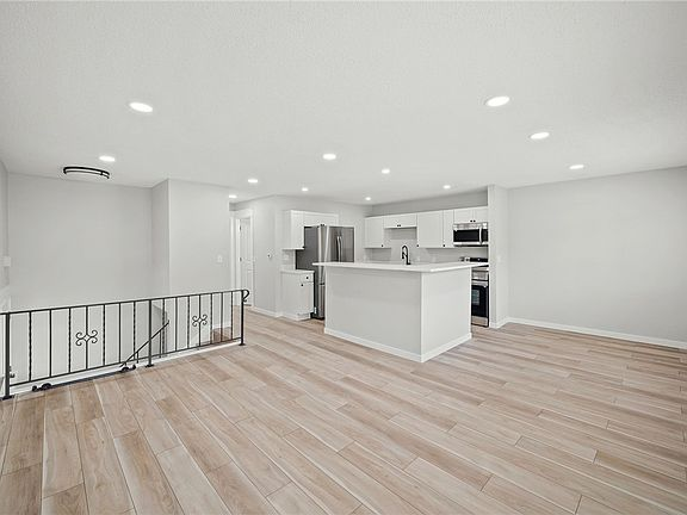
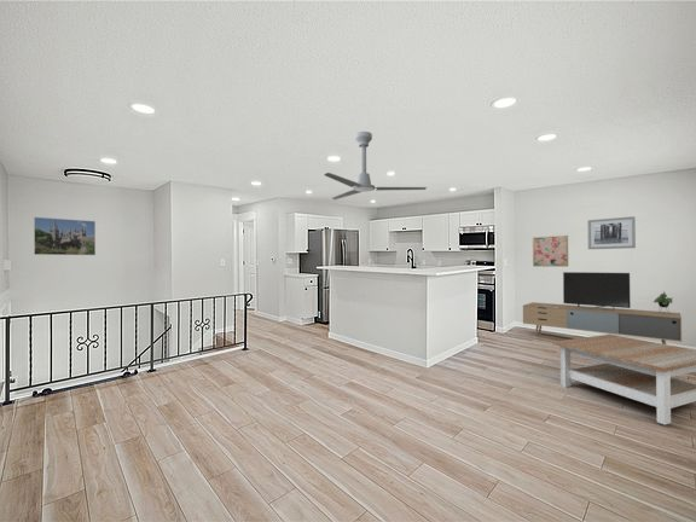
+ coffee table (632, 372)
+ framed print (65, 237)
+ wall art (550, 251)
+ wall art (610, 233)
+ ceiling fan (365, 161)
+ media console (593, 307)
